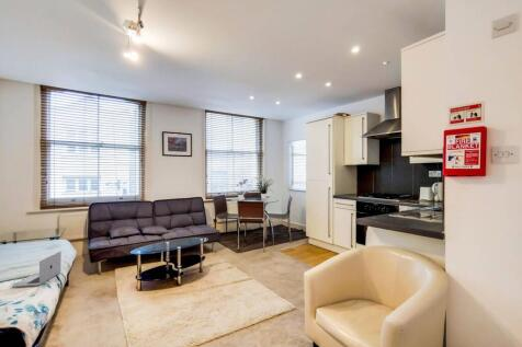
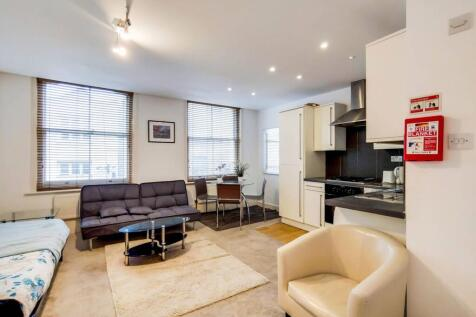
- laptop (39, 267)
